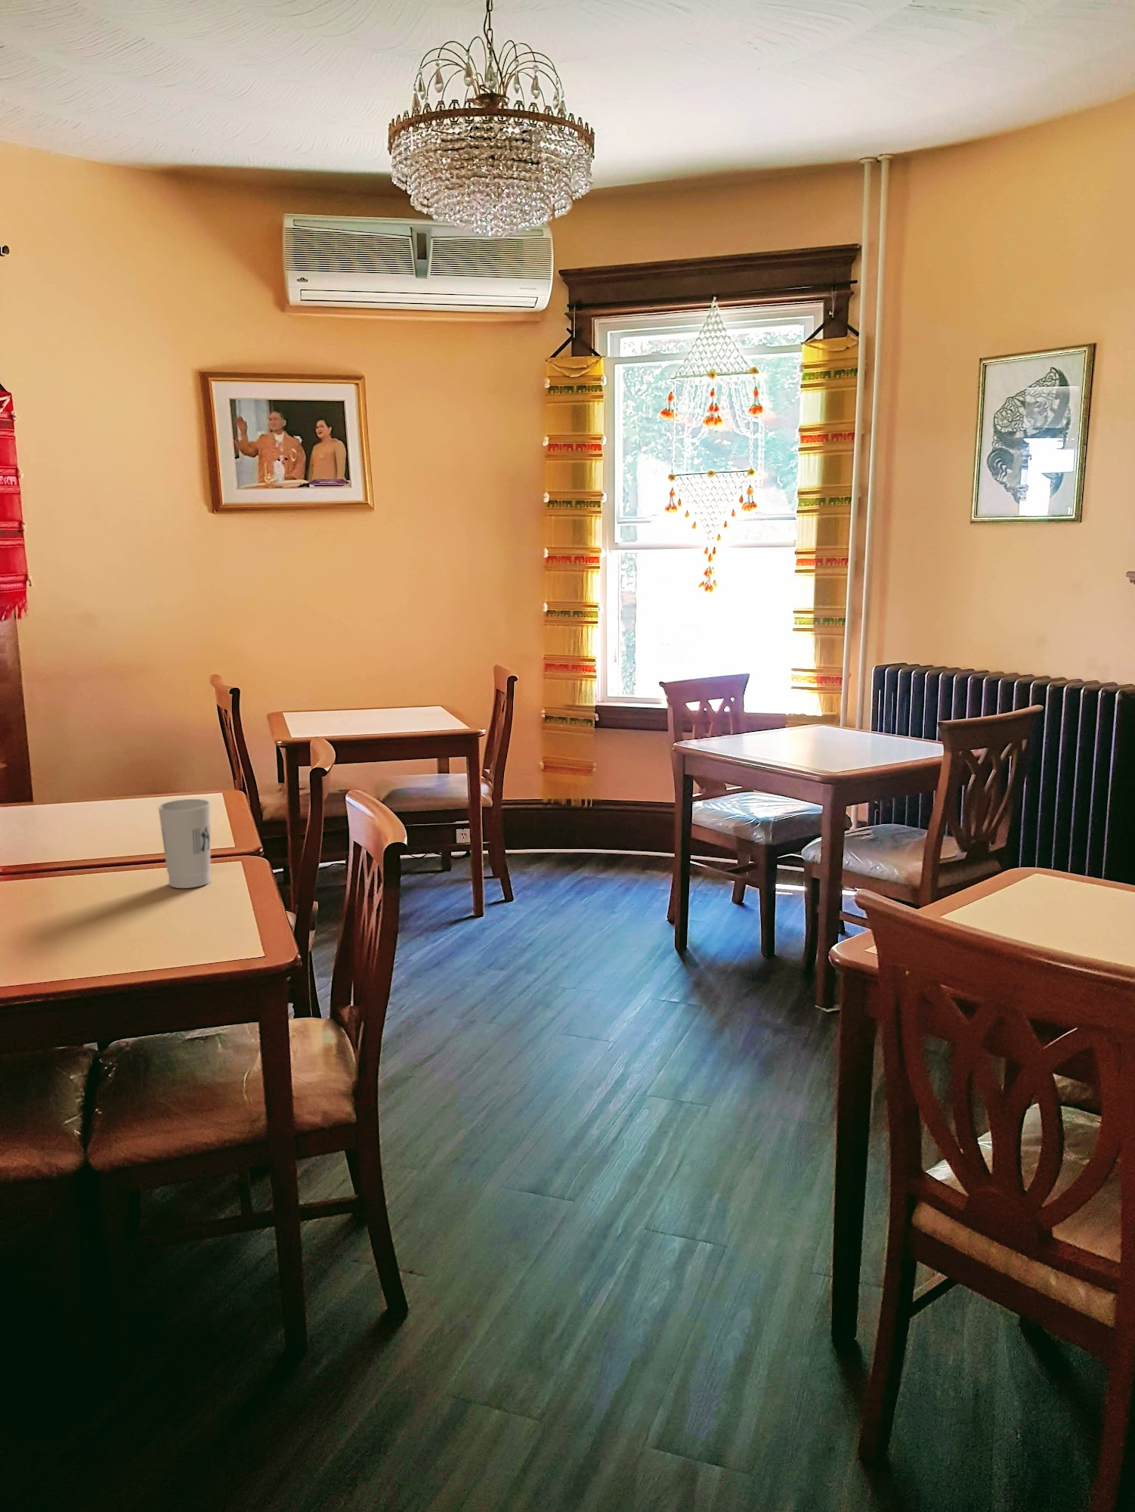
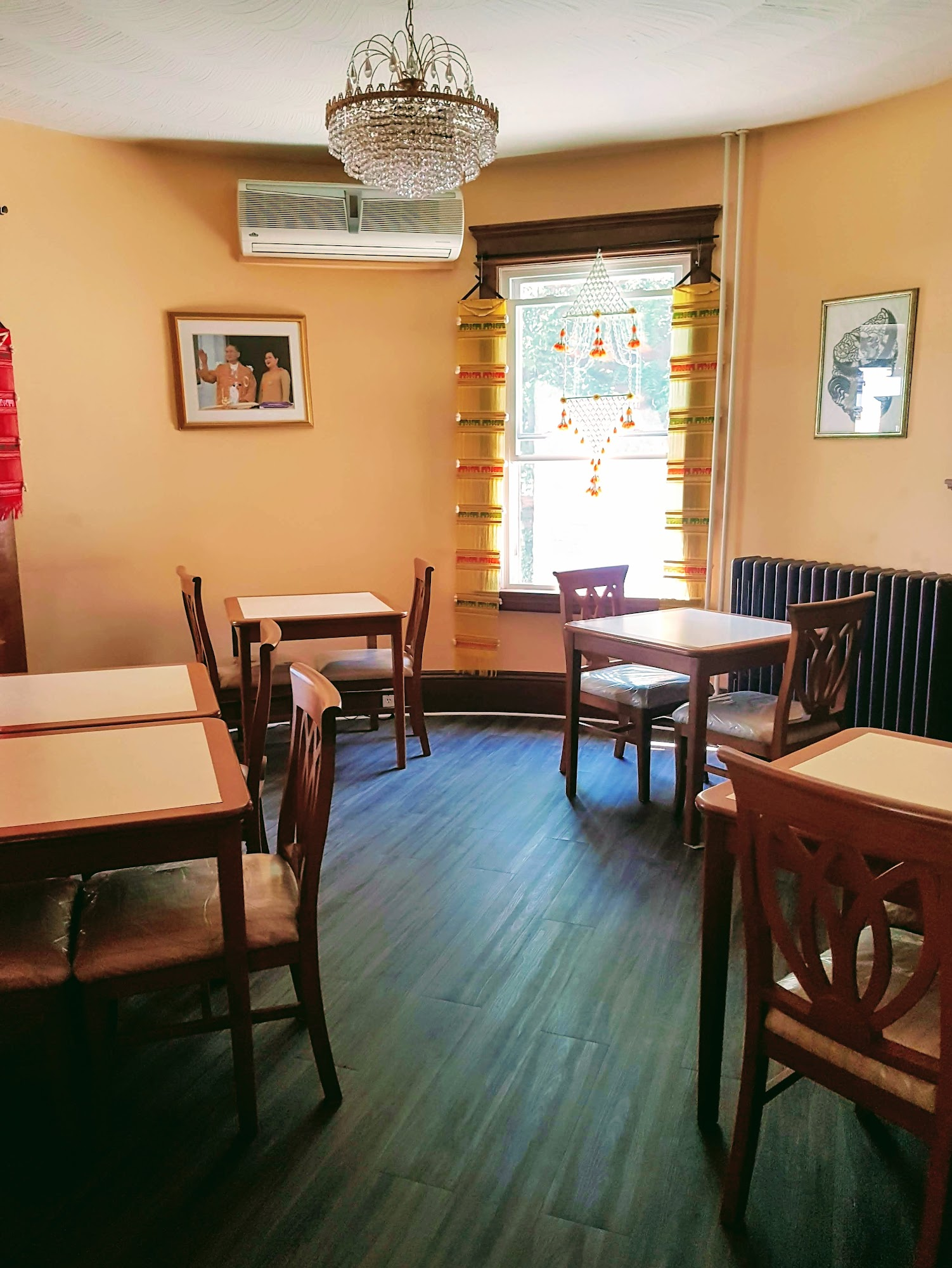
- cup (187, 844)
